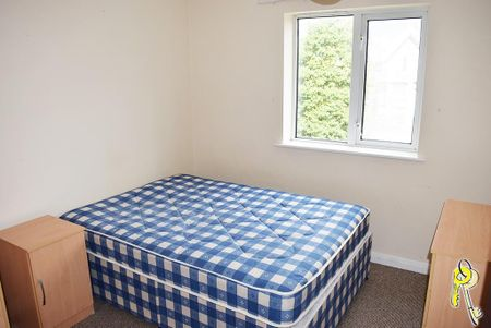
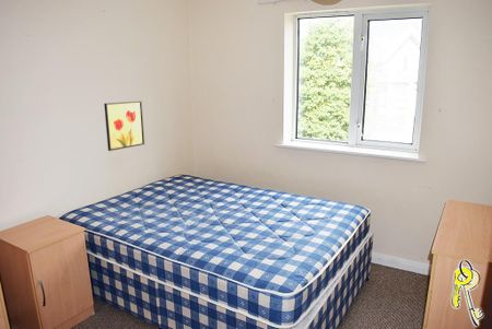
+ wall art (125, 125)
